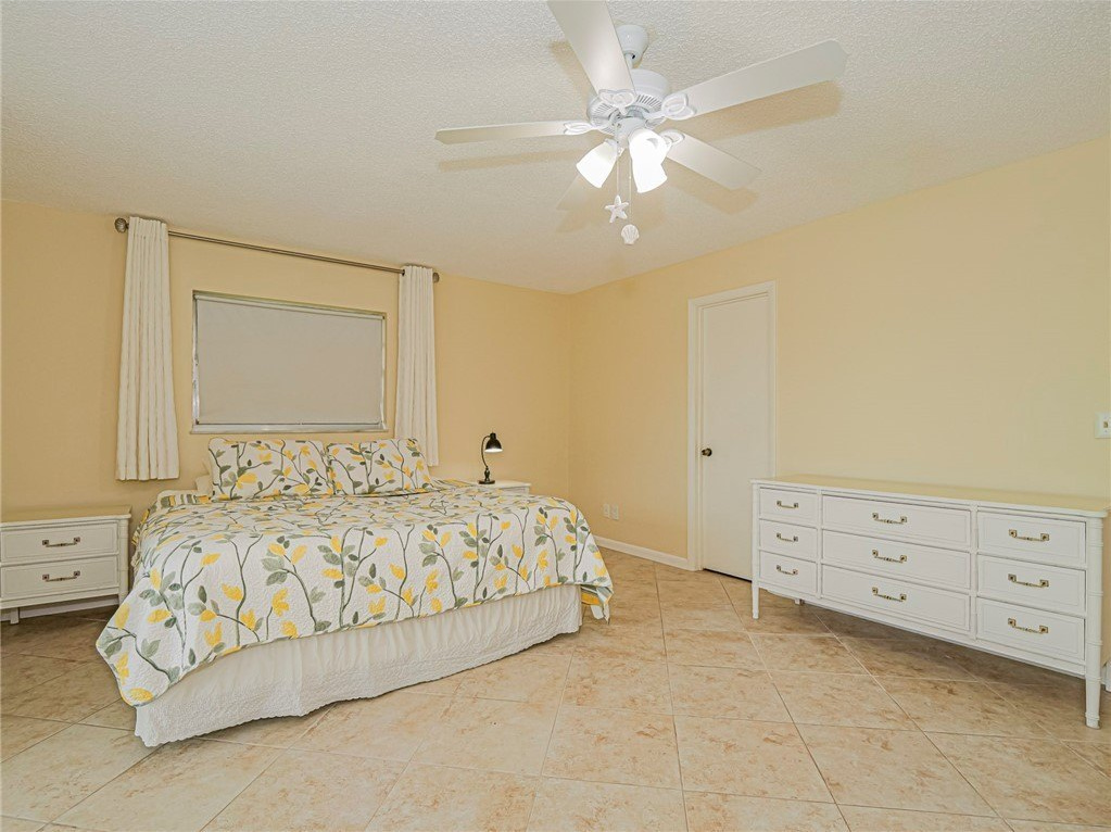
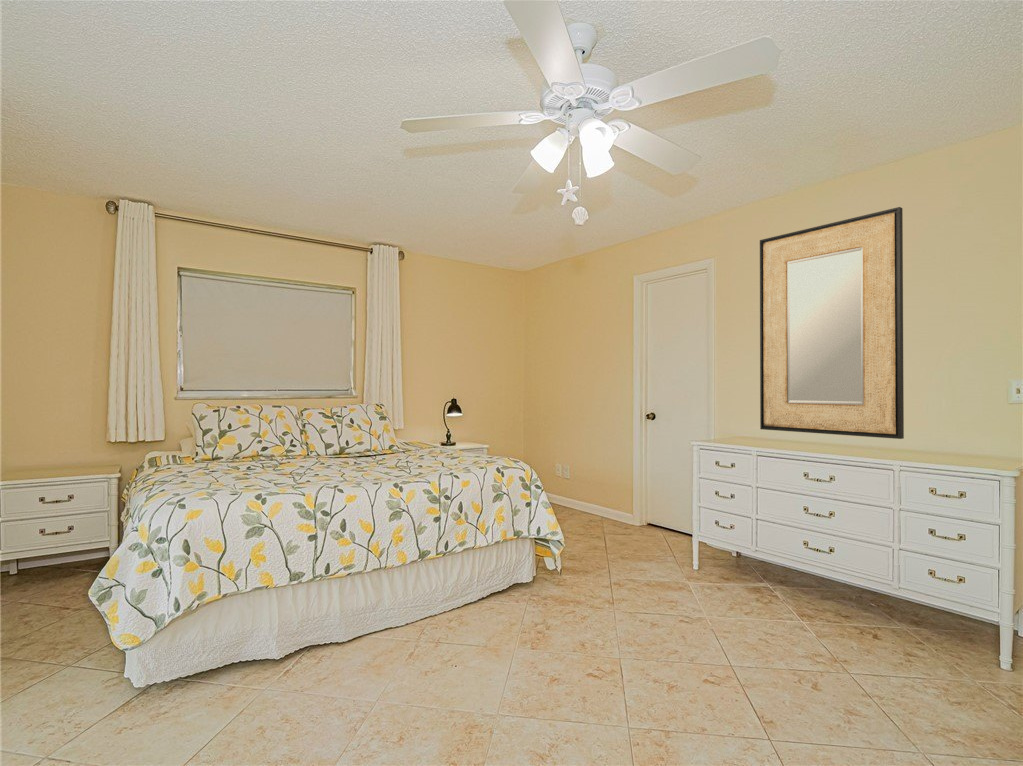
+ home mirror (824, 329)
